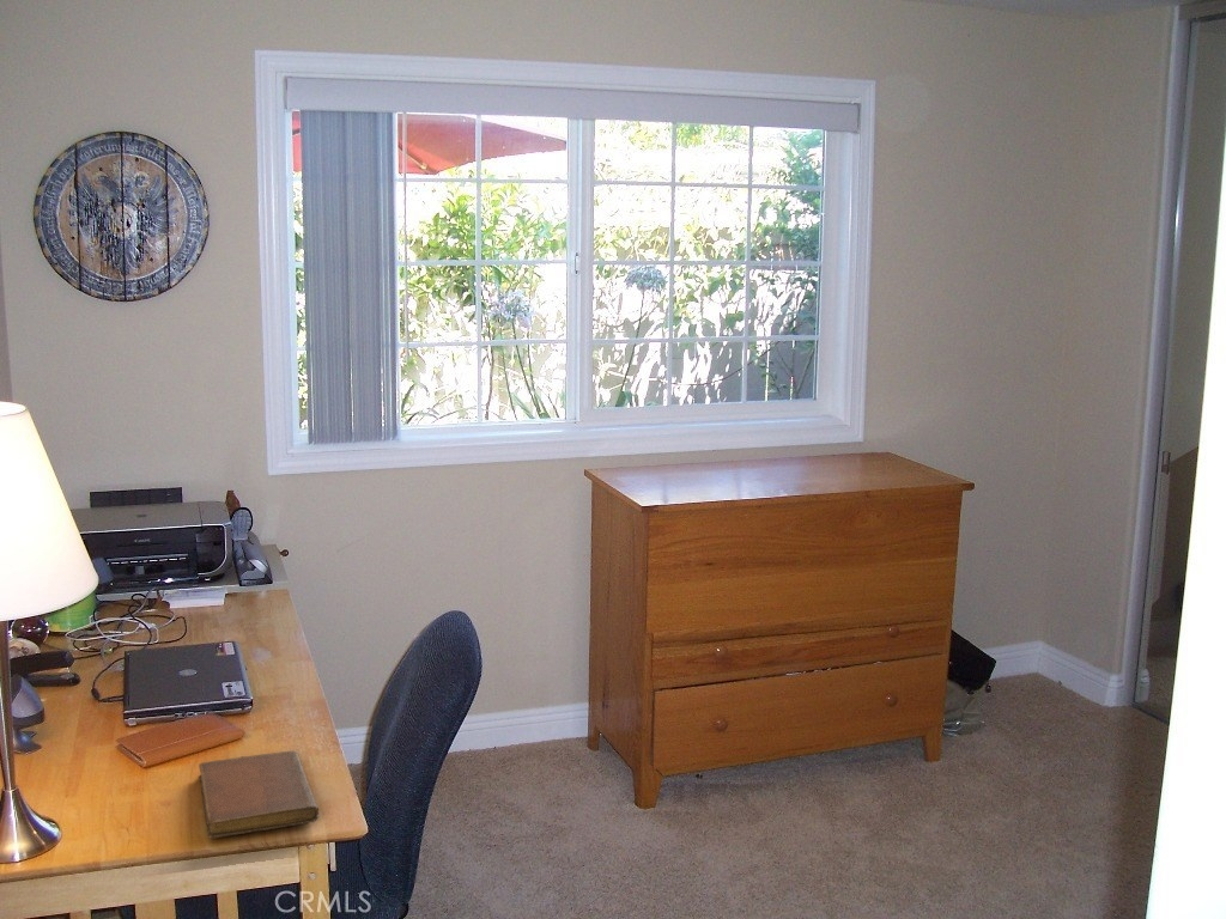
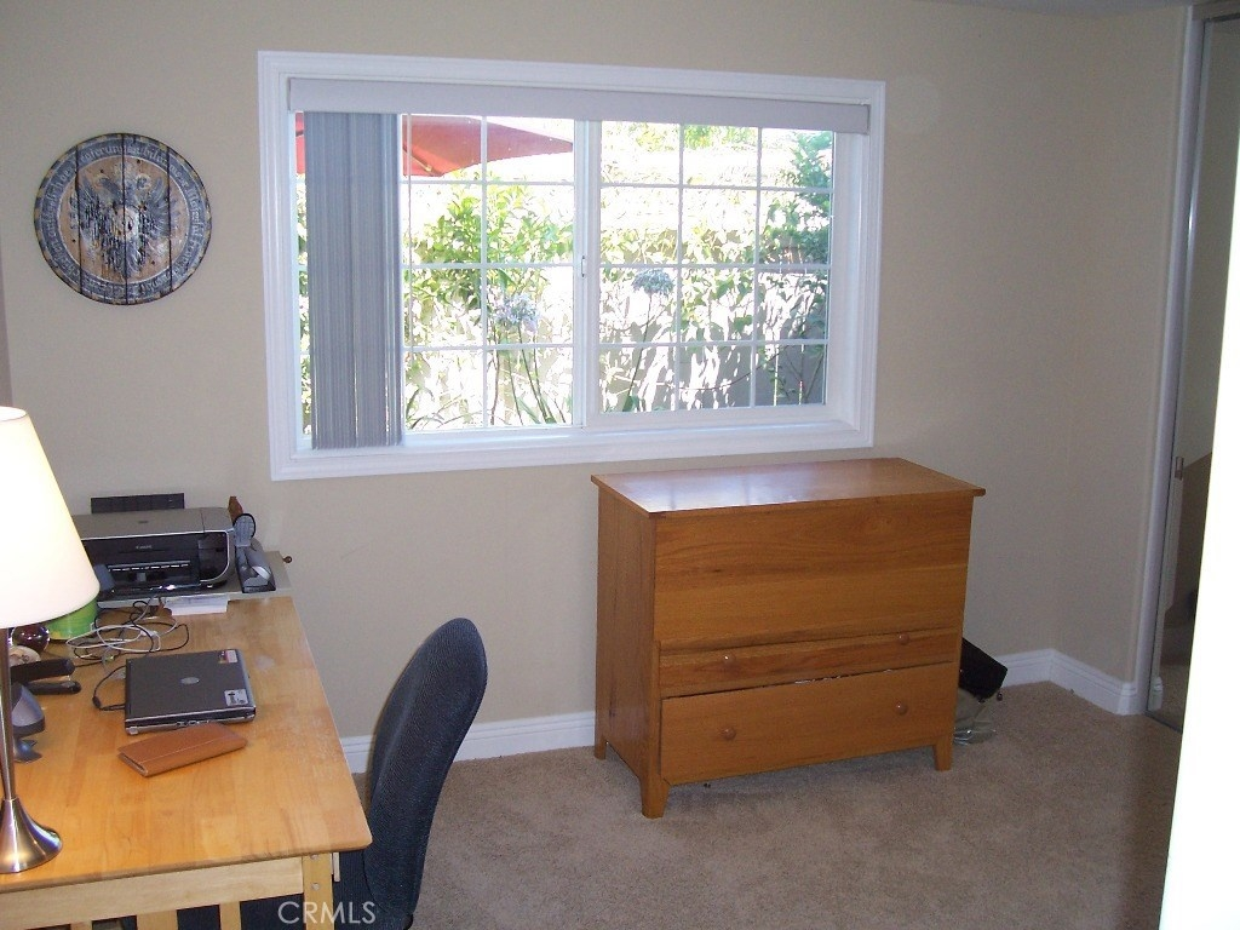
- notebook (256, 790)
